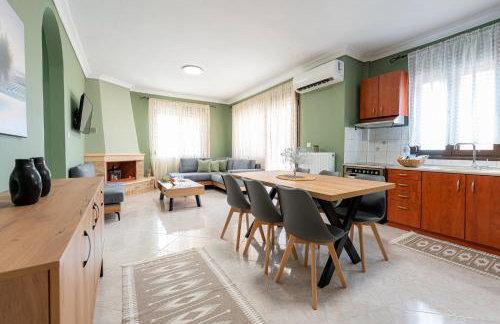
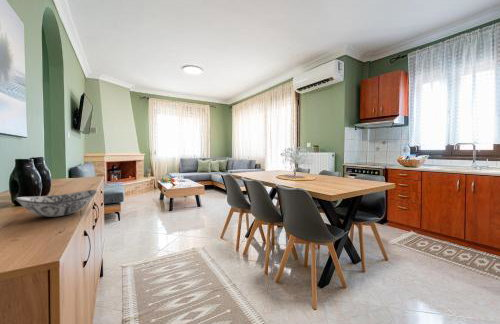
+ decorative bowl (60, 204)
